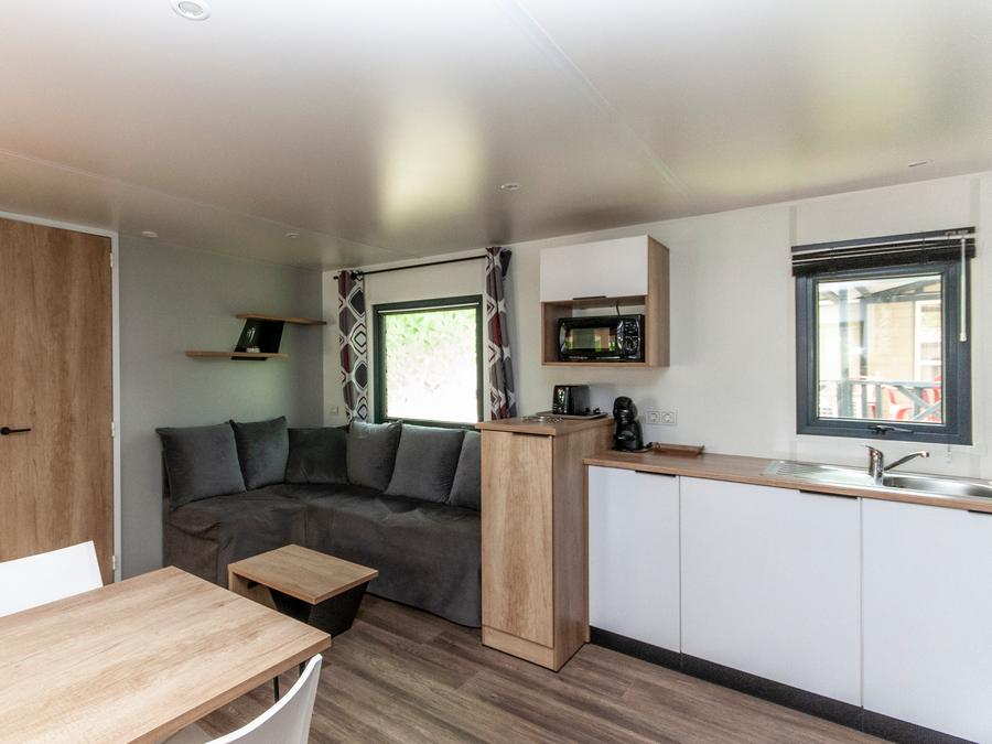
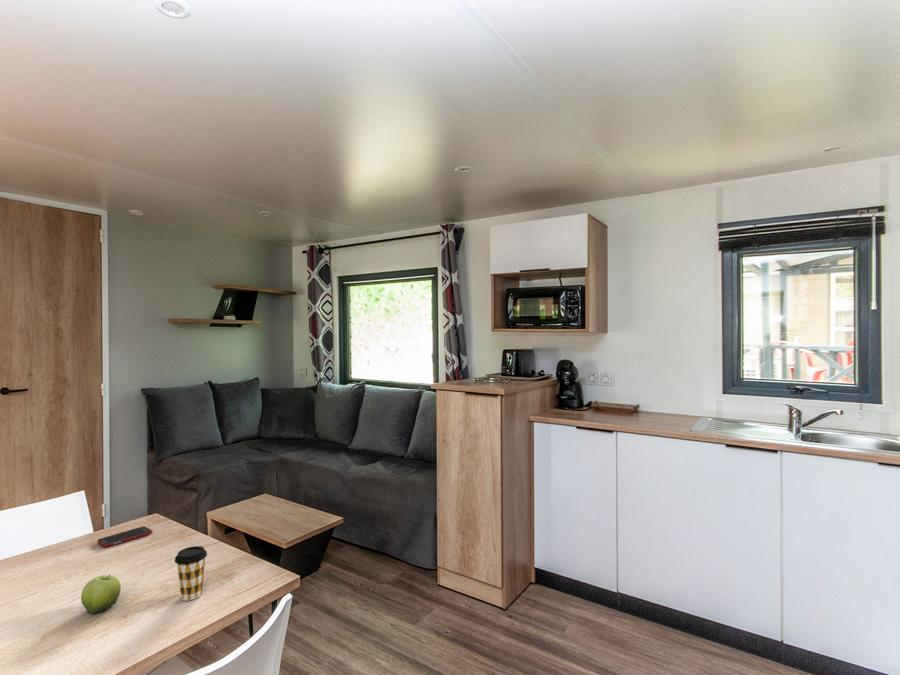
+ cell phone (125, 536)
+ fruit (101, 592)
+ coffee cup (191, 573)
